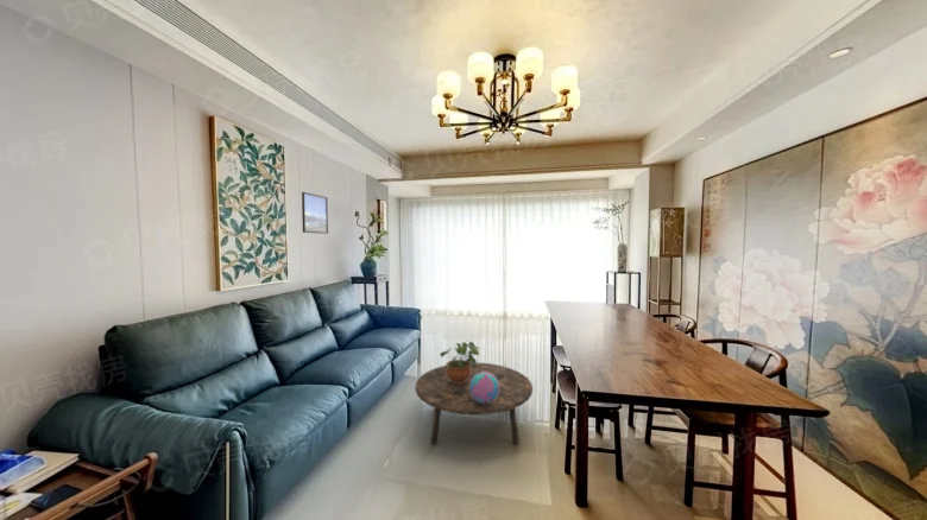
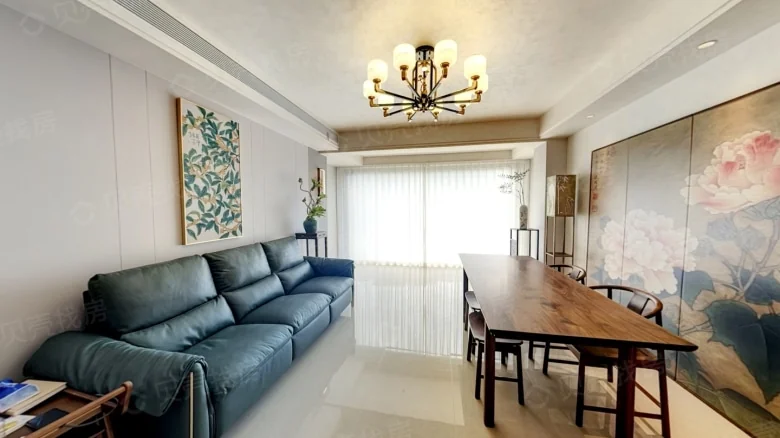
- decorative ball (484, 387)
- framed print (315, 214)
- coffee table (473, 401)
- potted plant (462, 360)
